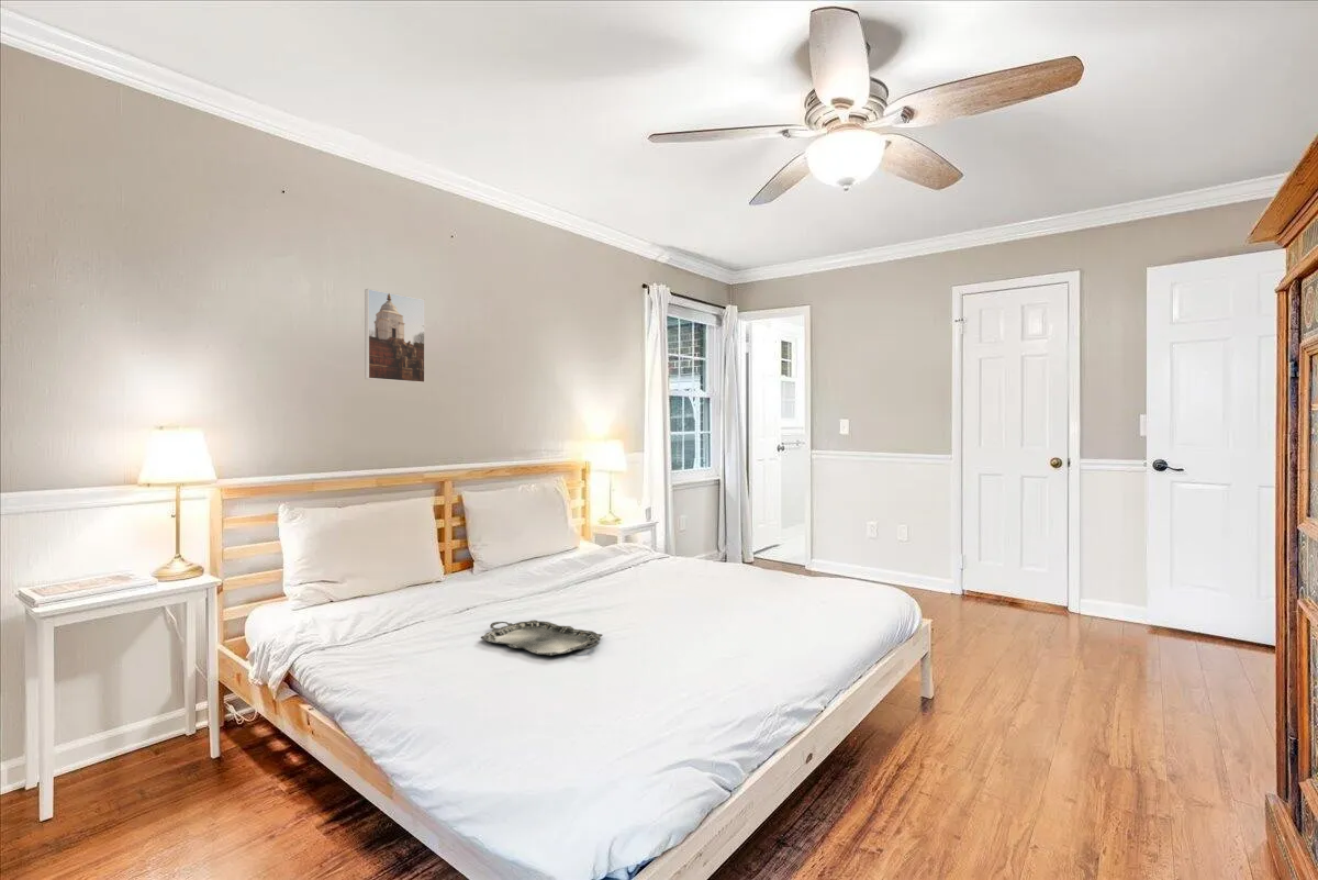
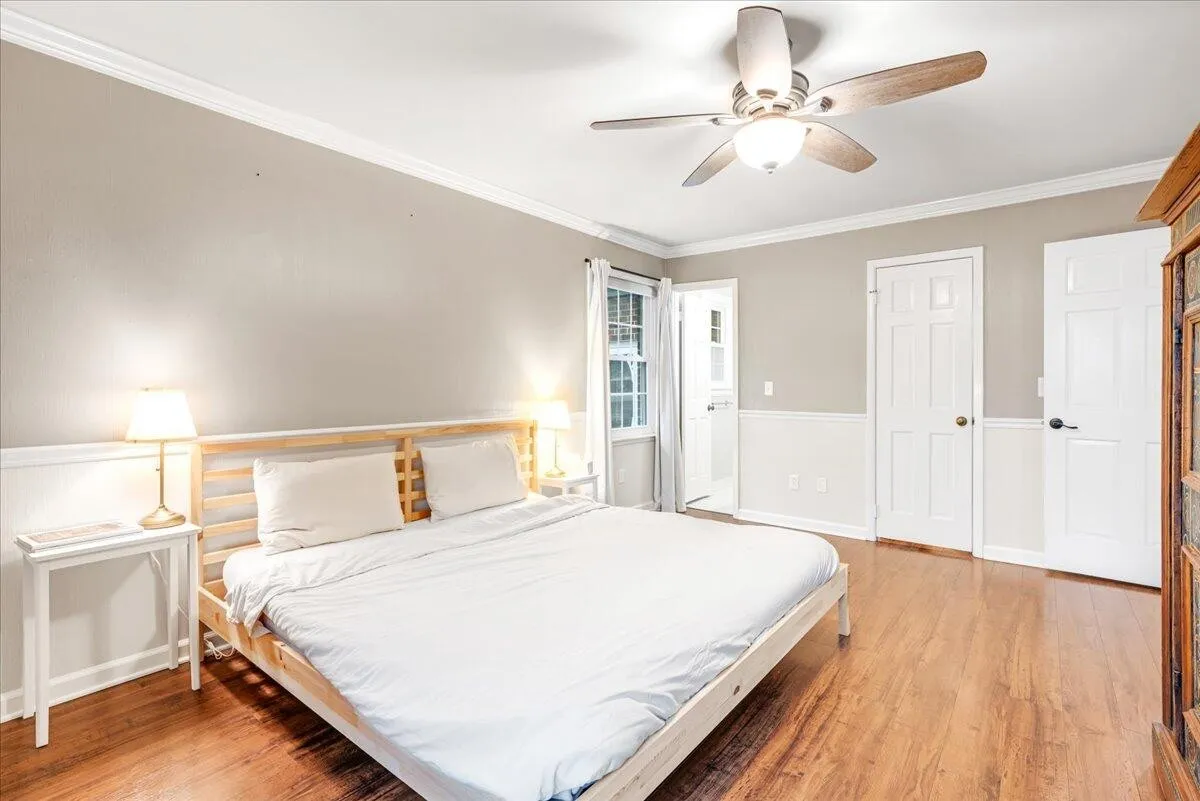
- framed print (395, 337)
- serving tray (541, 636)
